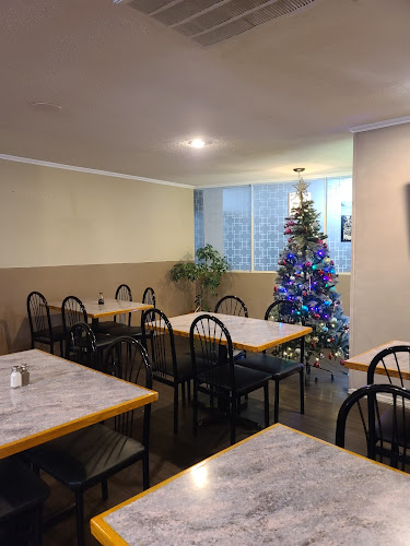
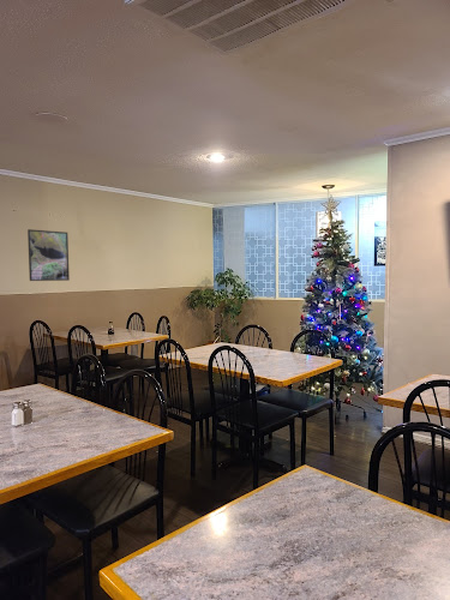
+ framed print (49, 256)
